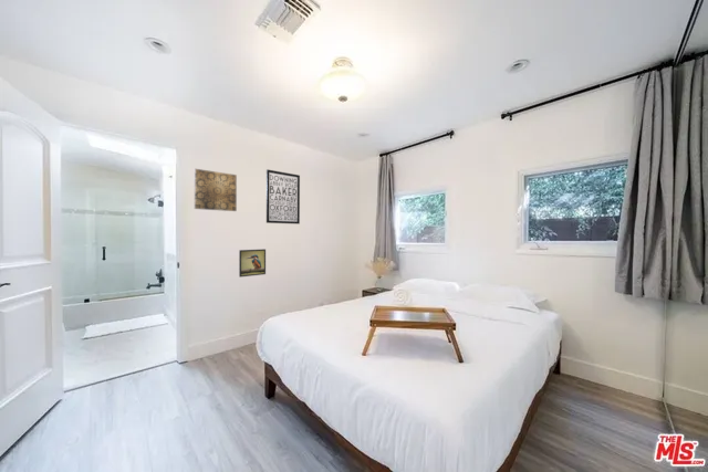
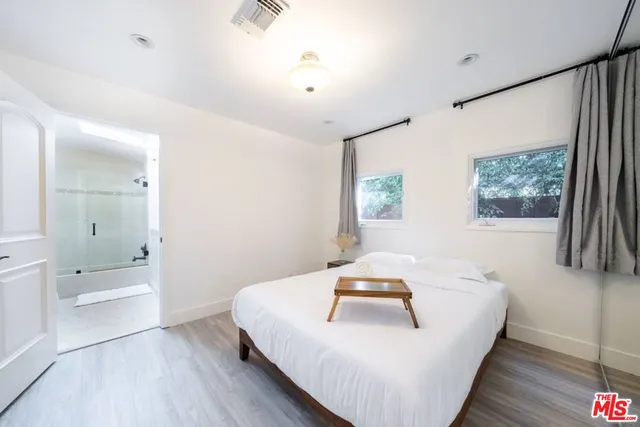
- wall art (283, 198)
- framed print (252, 262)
- wall art (216, 190)
